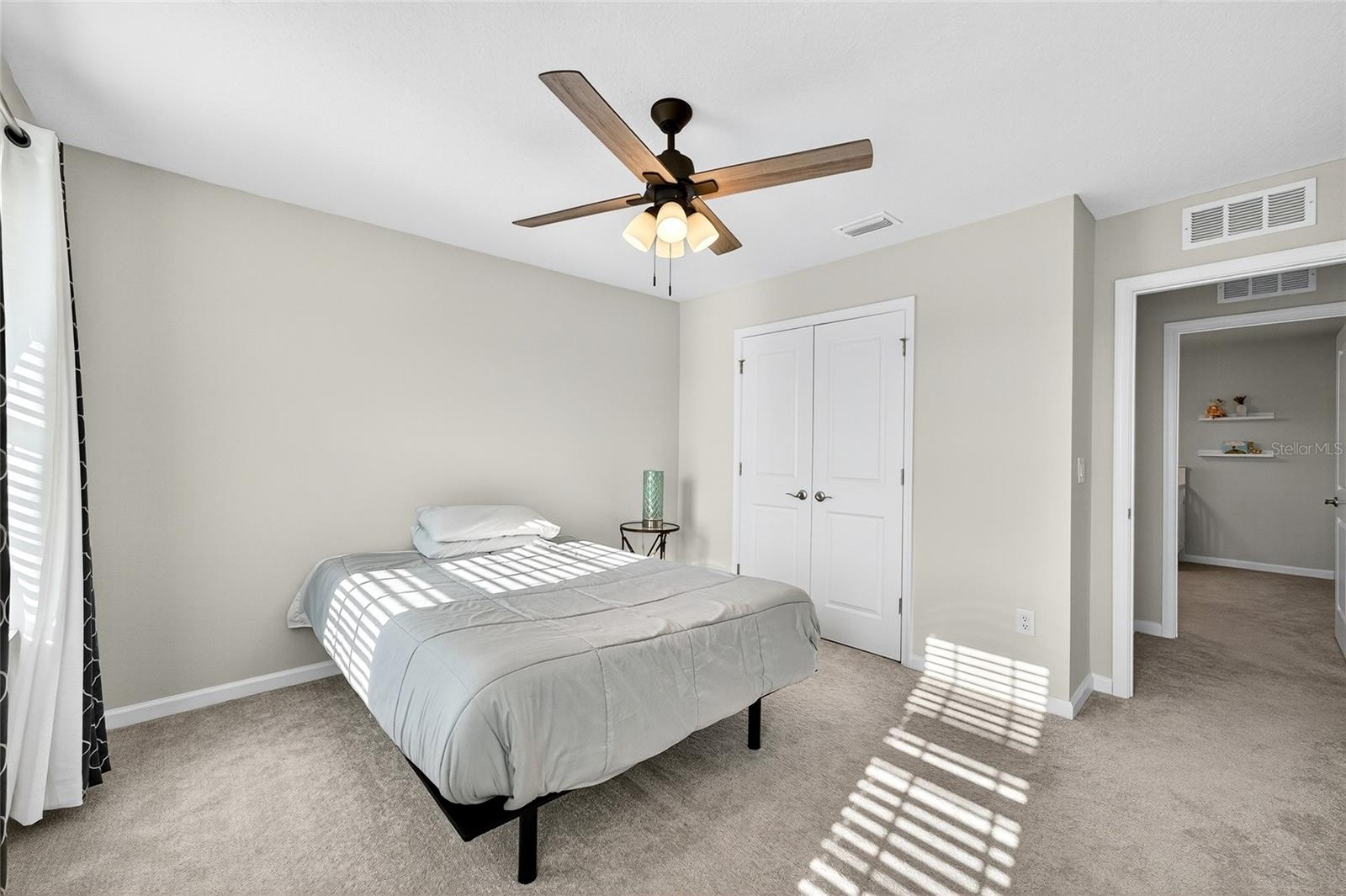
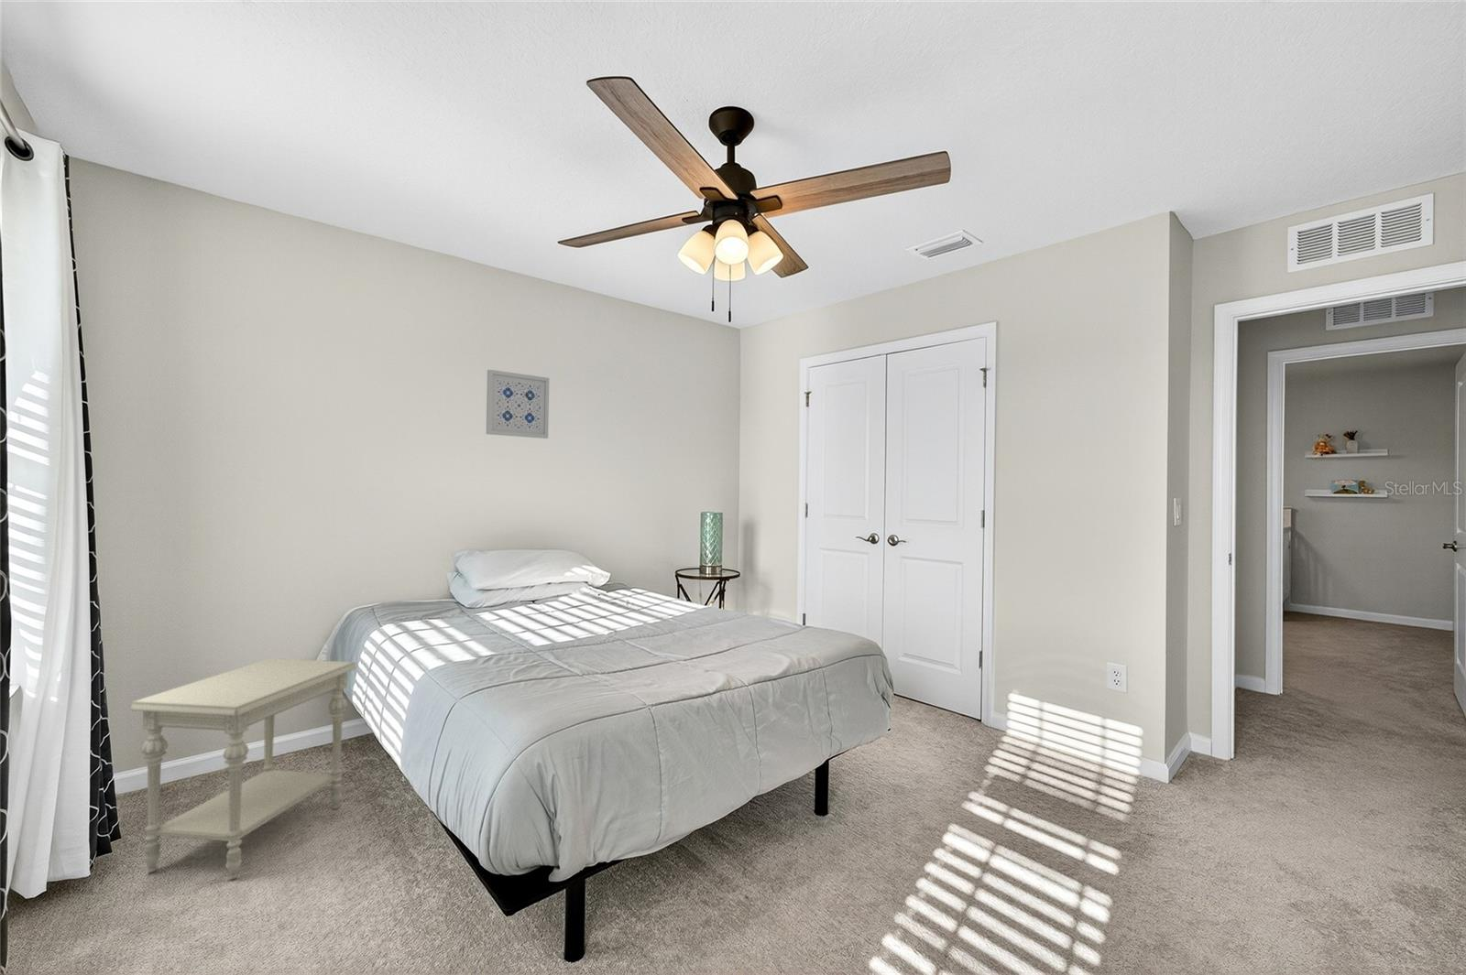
+ side table (246, 758)
+ wall art (518, 405)
